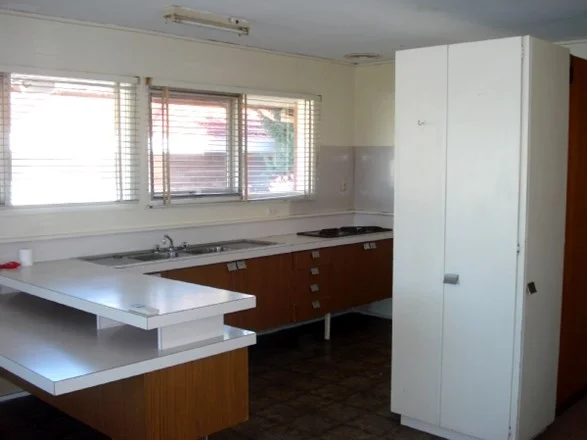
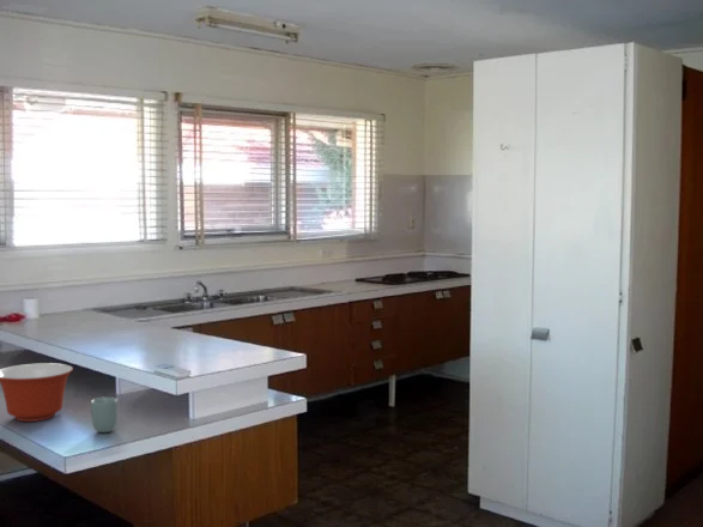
+ mixing bowl (34, 393)
+ cup (104, 416)
